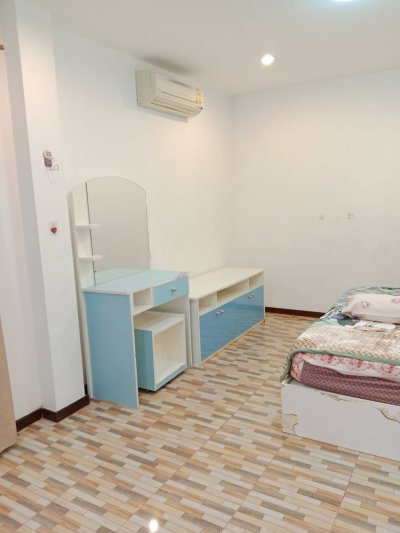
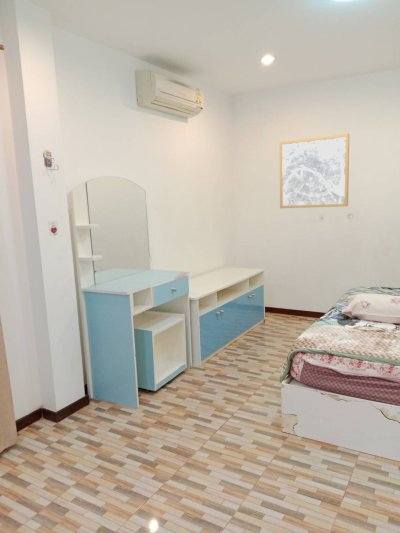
+ wall art (312, 173)
